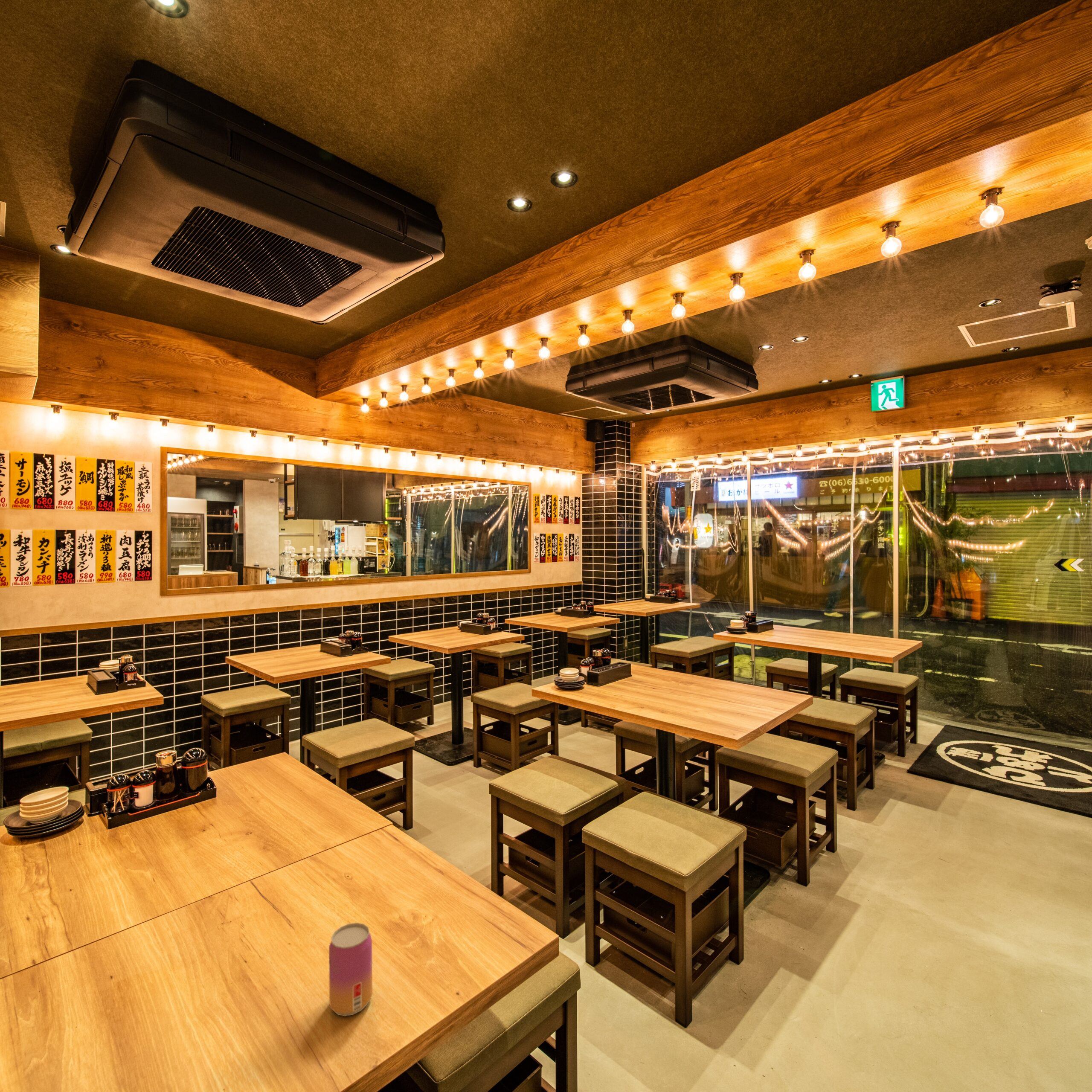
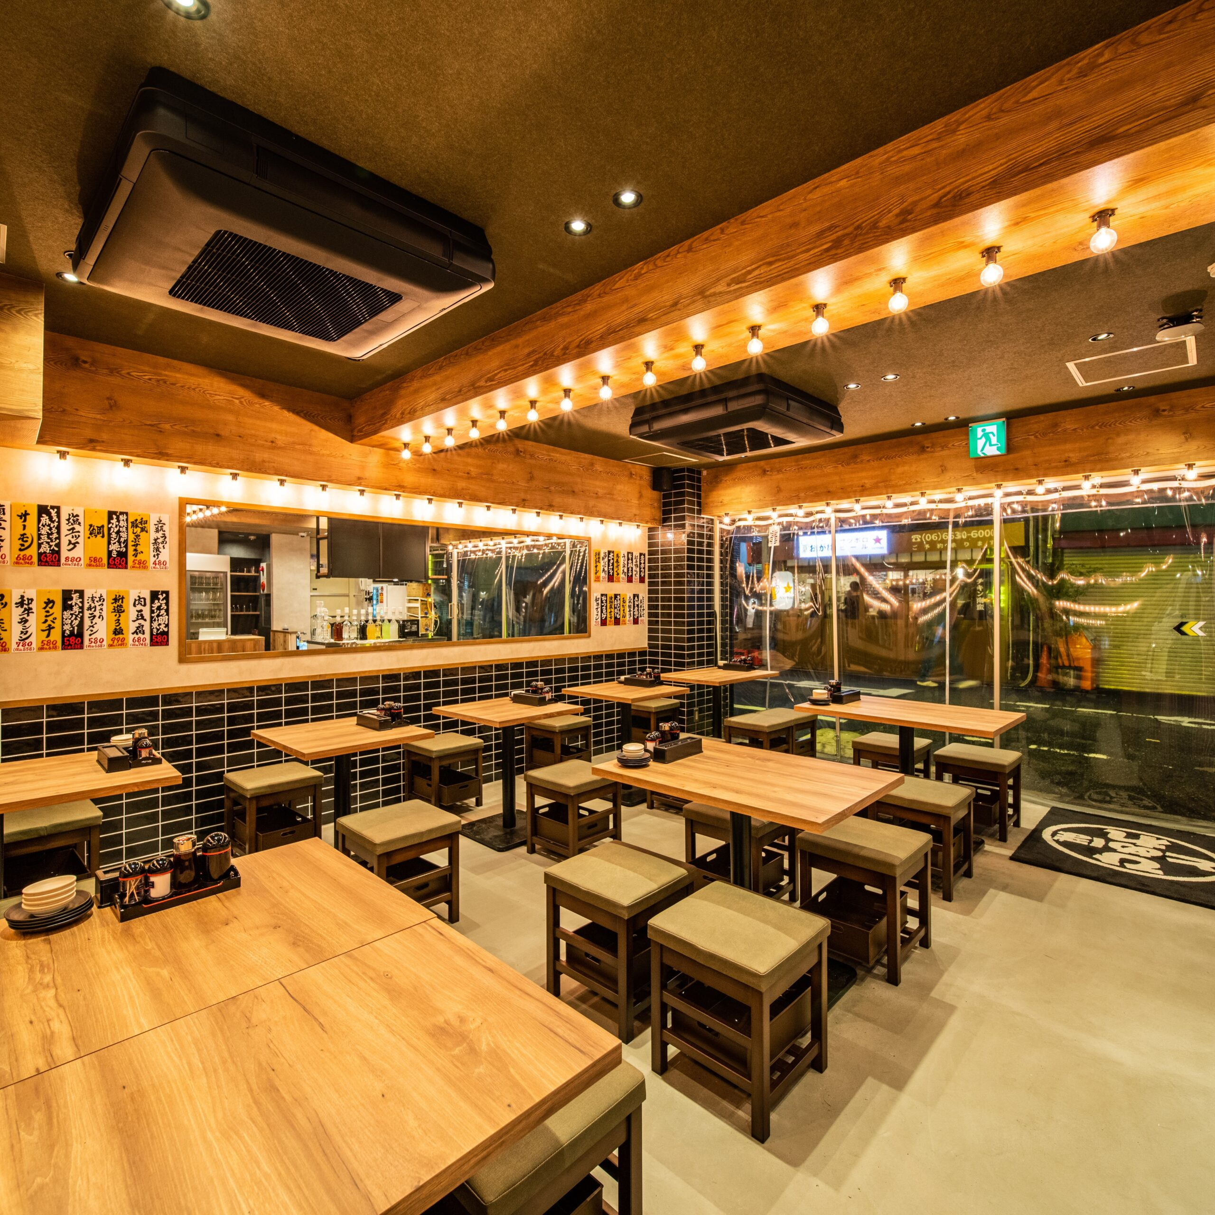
- beverage can (351, 968)
